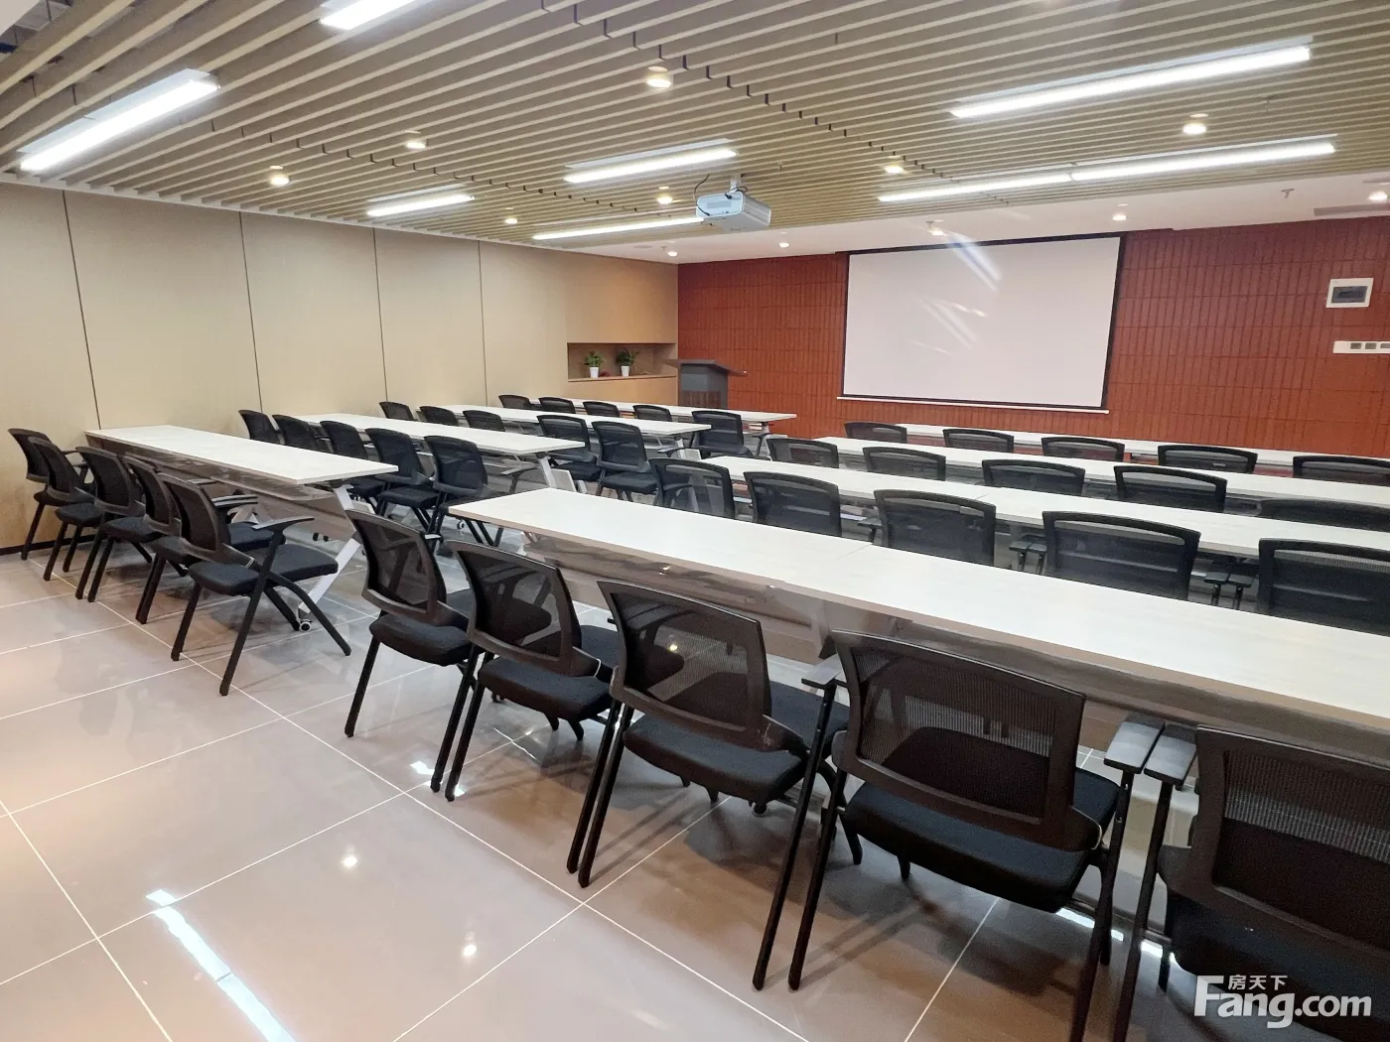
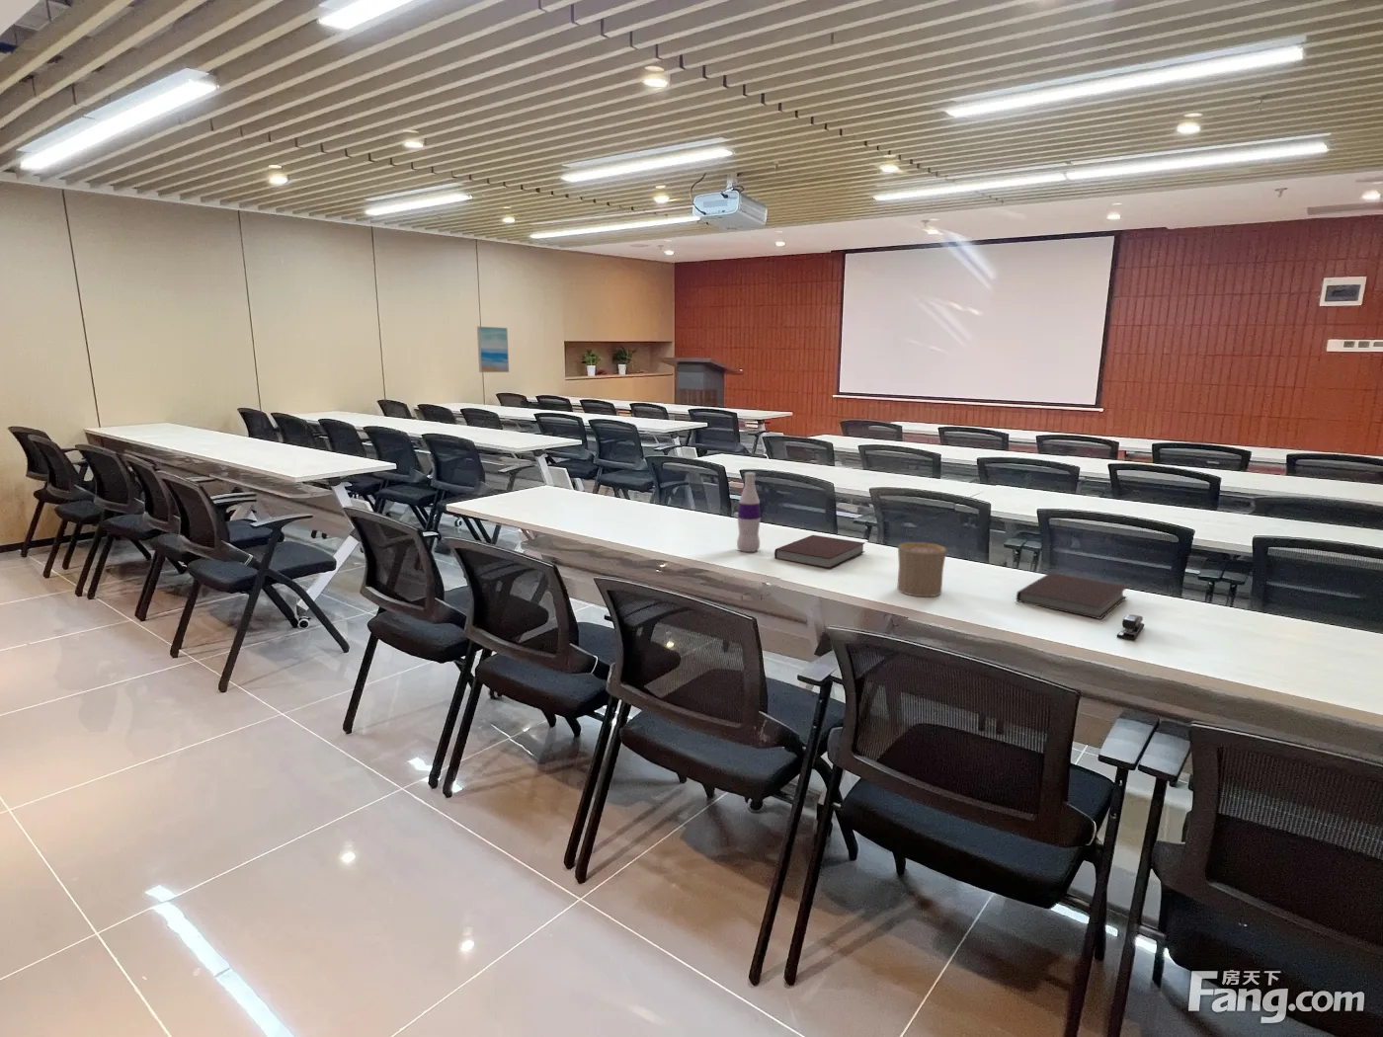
+ cup (920, 569)
+ bottle (749, 512)
+ stapler (1133, 623)
+ notebook (820, 550)
+ wall art (493, 350)
+ notebook (1073, 594)
